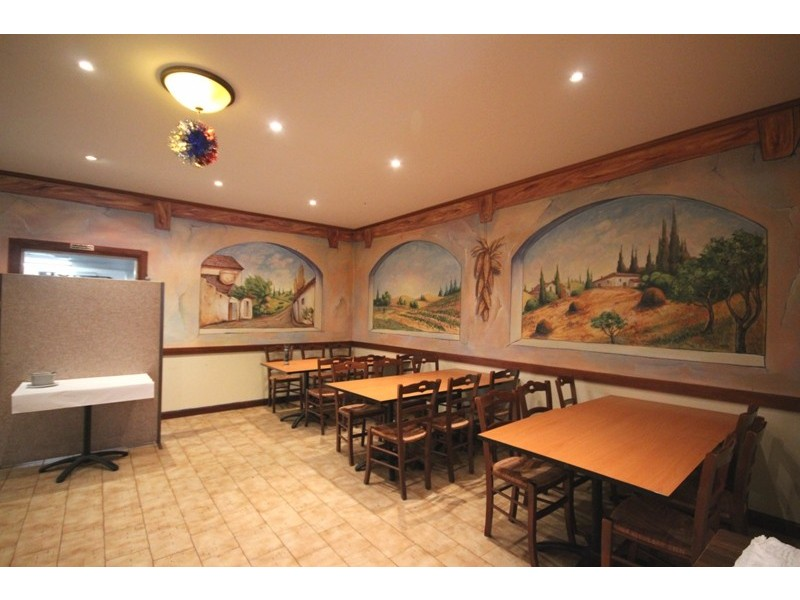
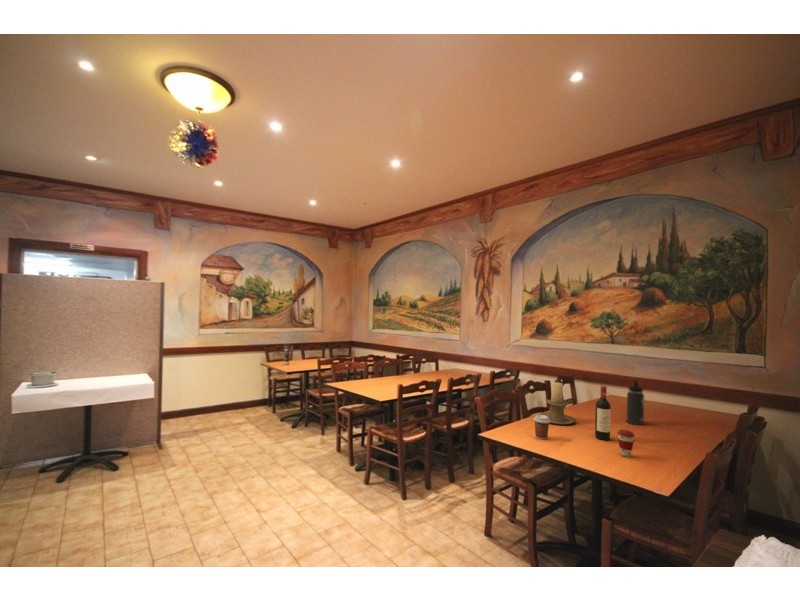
+ coffee cup (625, 443)
+ thermos bottle (634, 401)
+ coffee cup (541, 426)
+ wine bottle (603, 412)
+ candle holder (556, 401)
